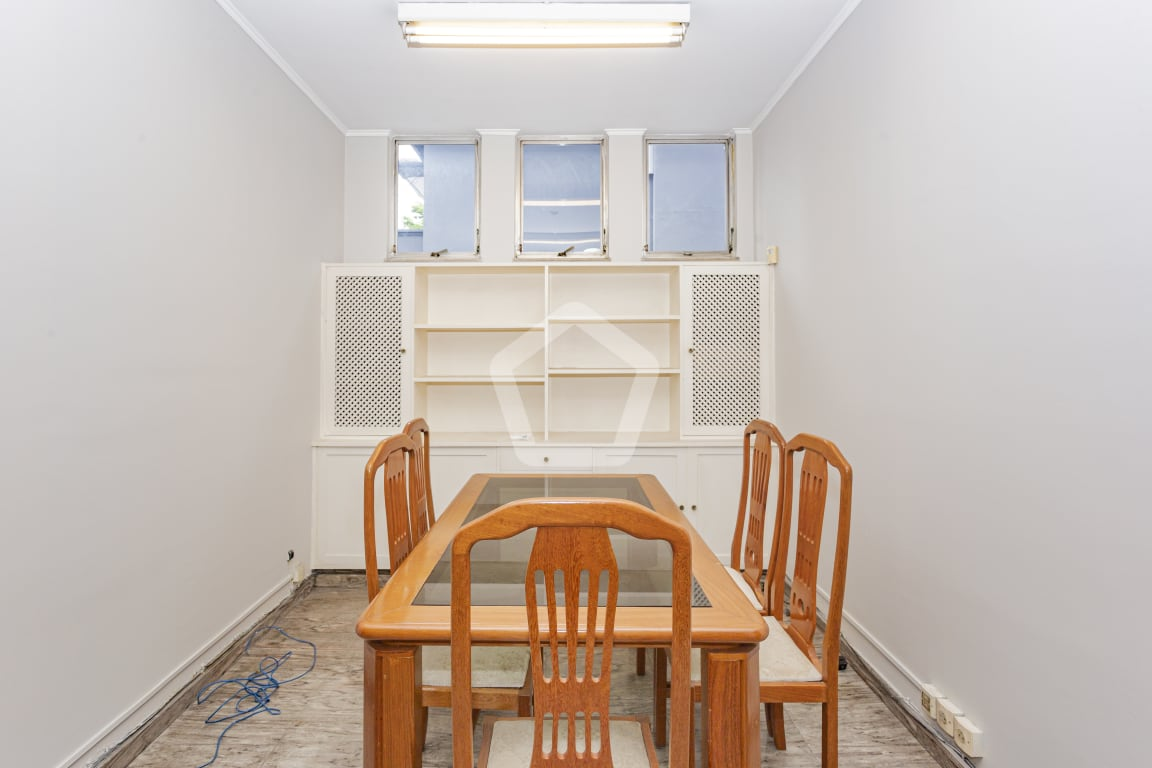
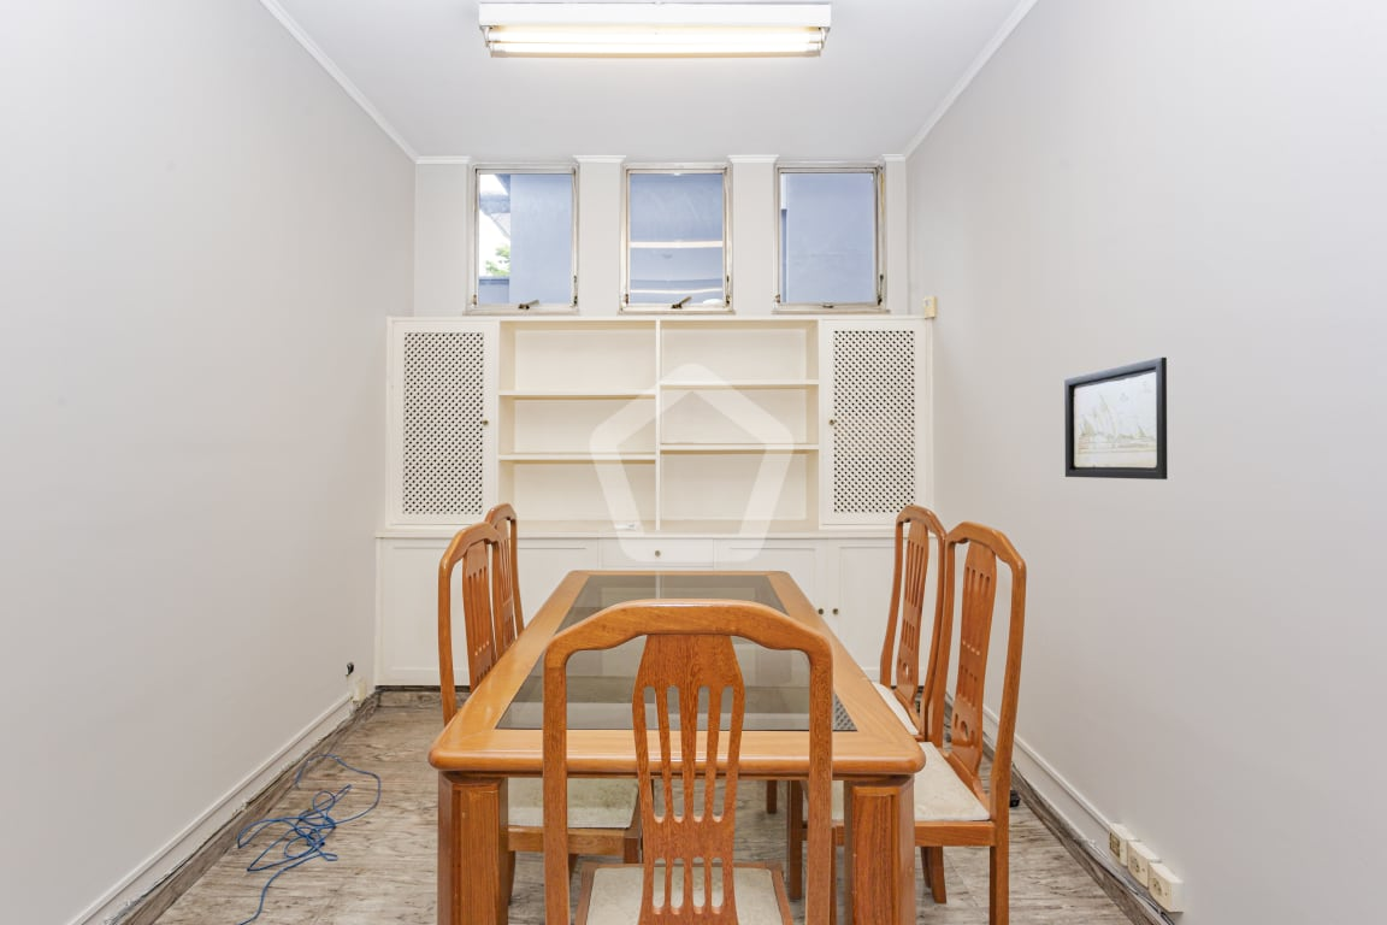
+ wall art (1110, 423)
